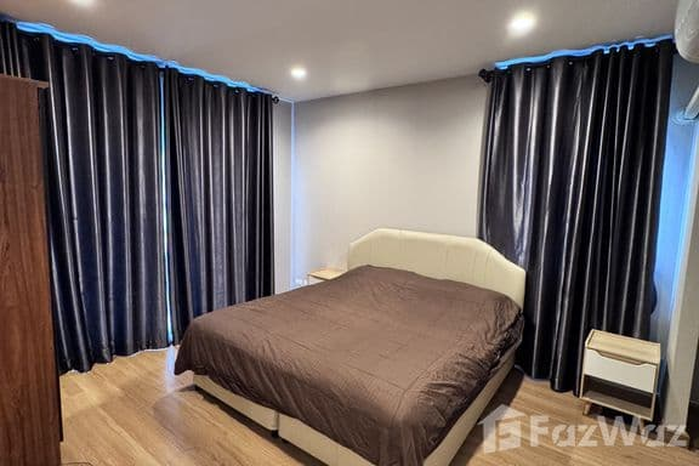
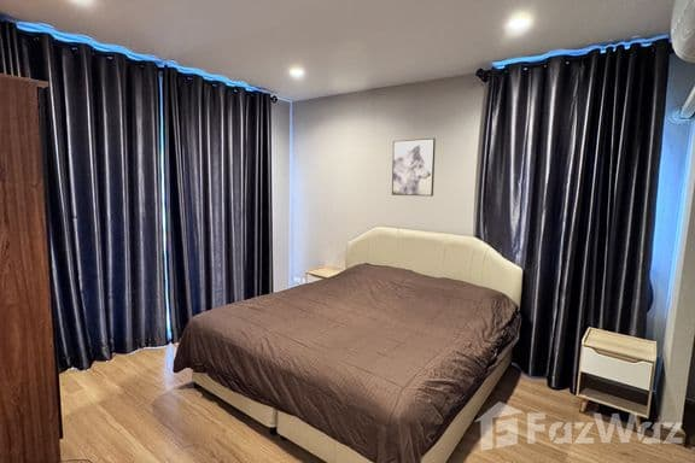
+ wall art (413, 168)
